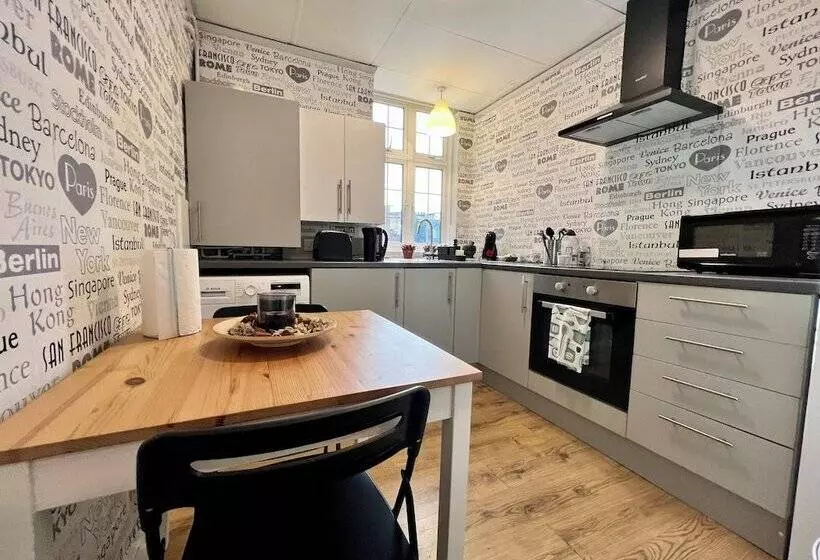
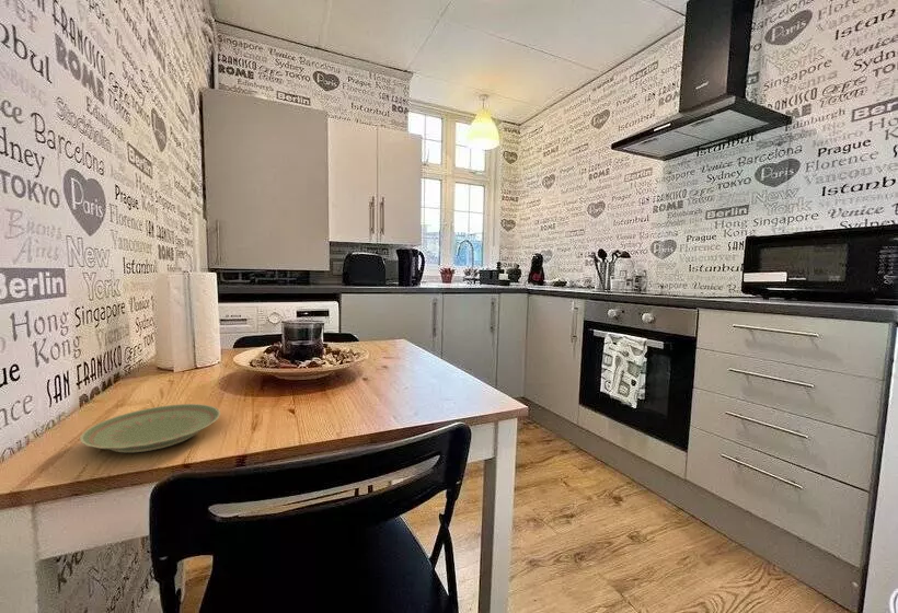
+ plate (157, 429)
